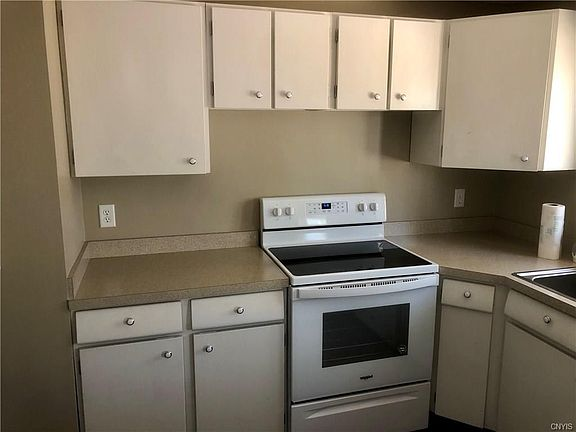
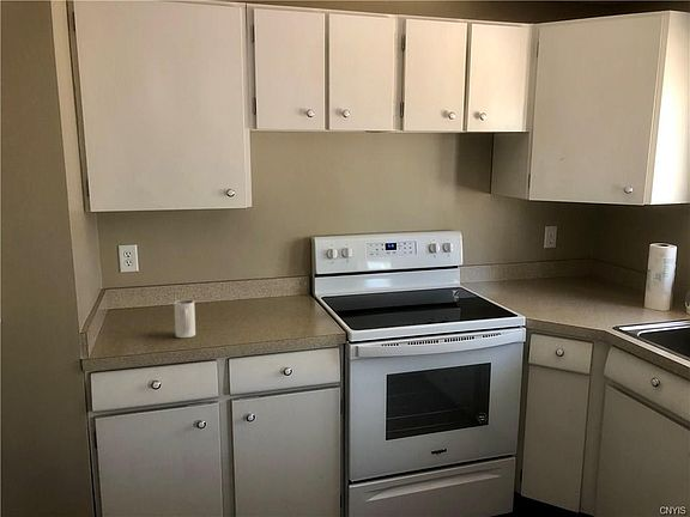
+ mug (184, 320)
